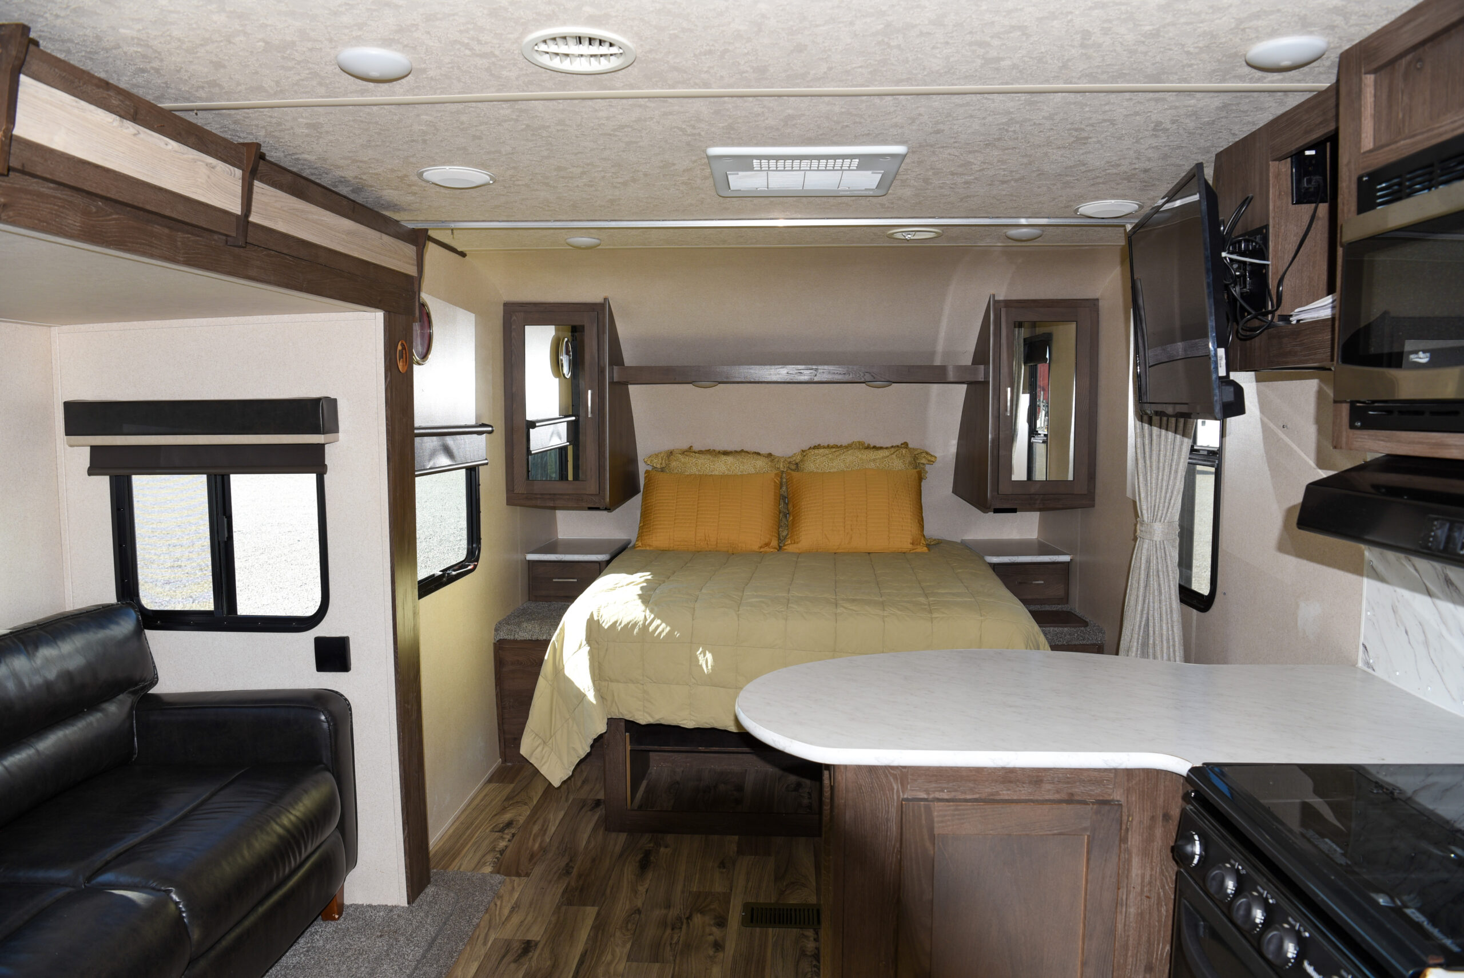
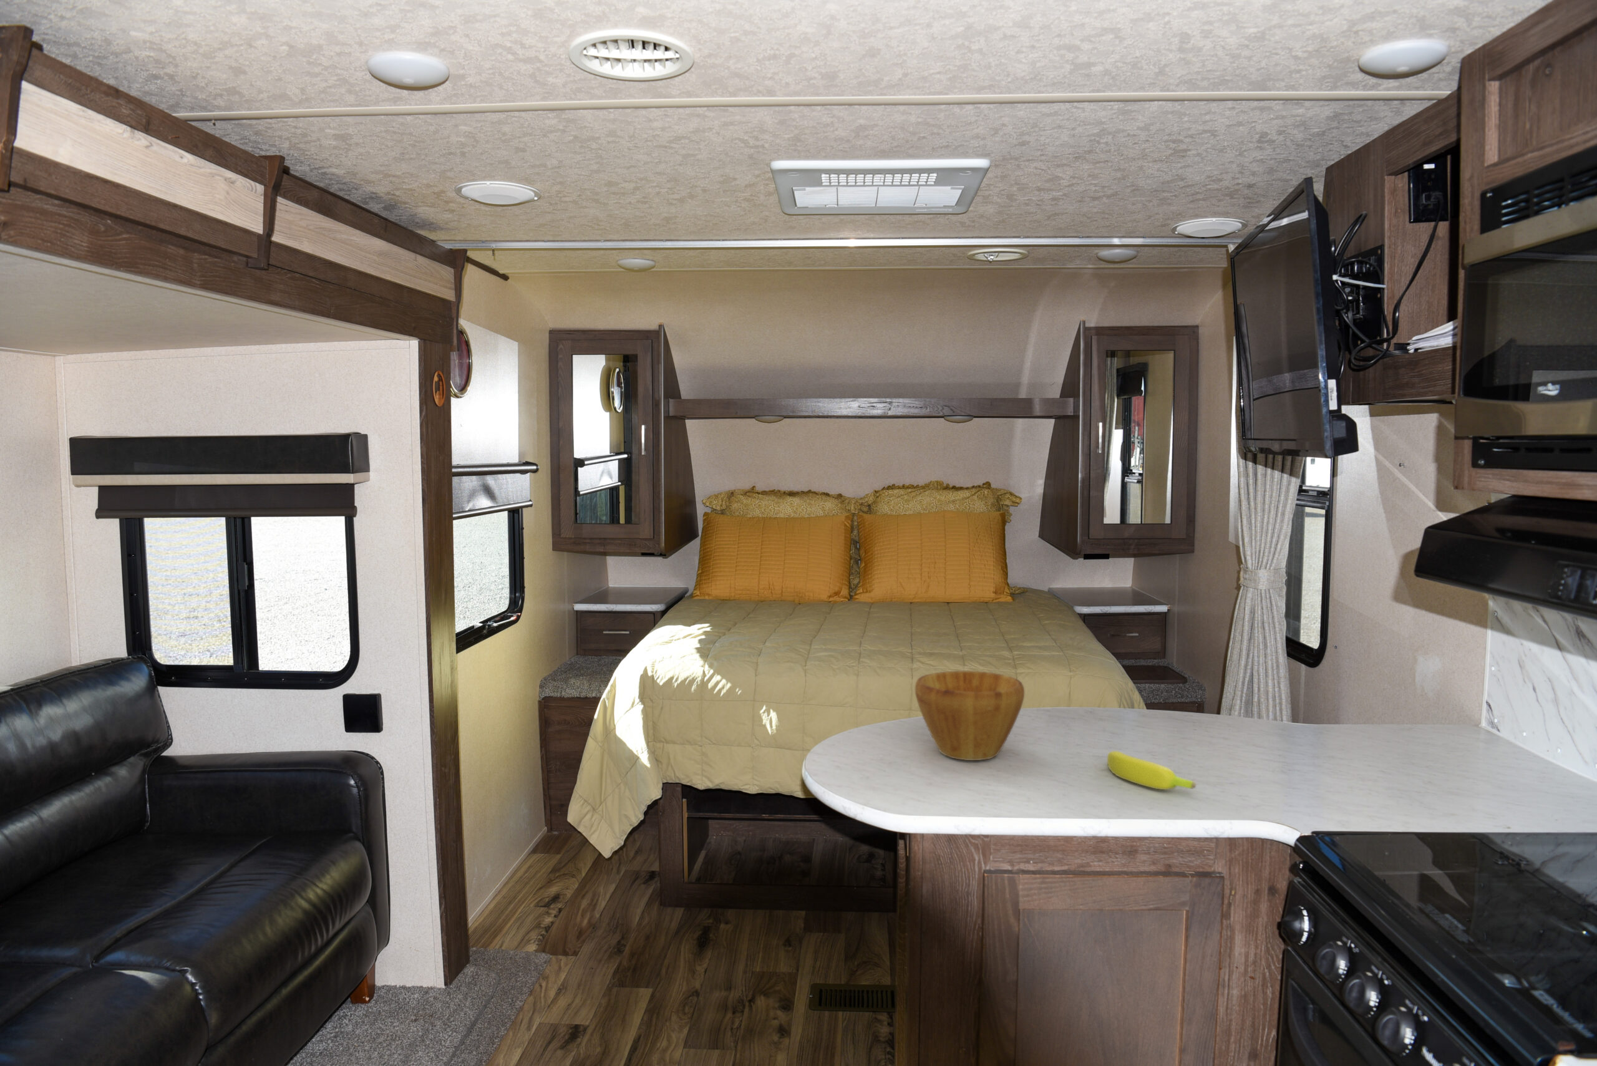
+ bowl (969, 716)
+ banana (1146, 767)
